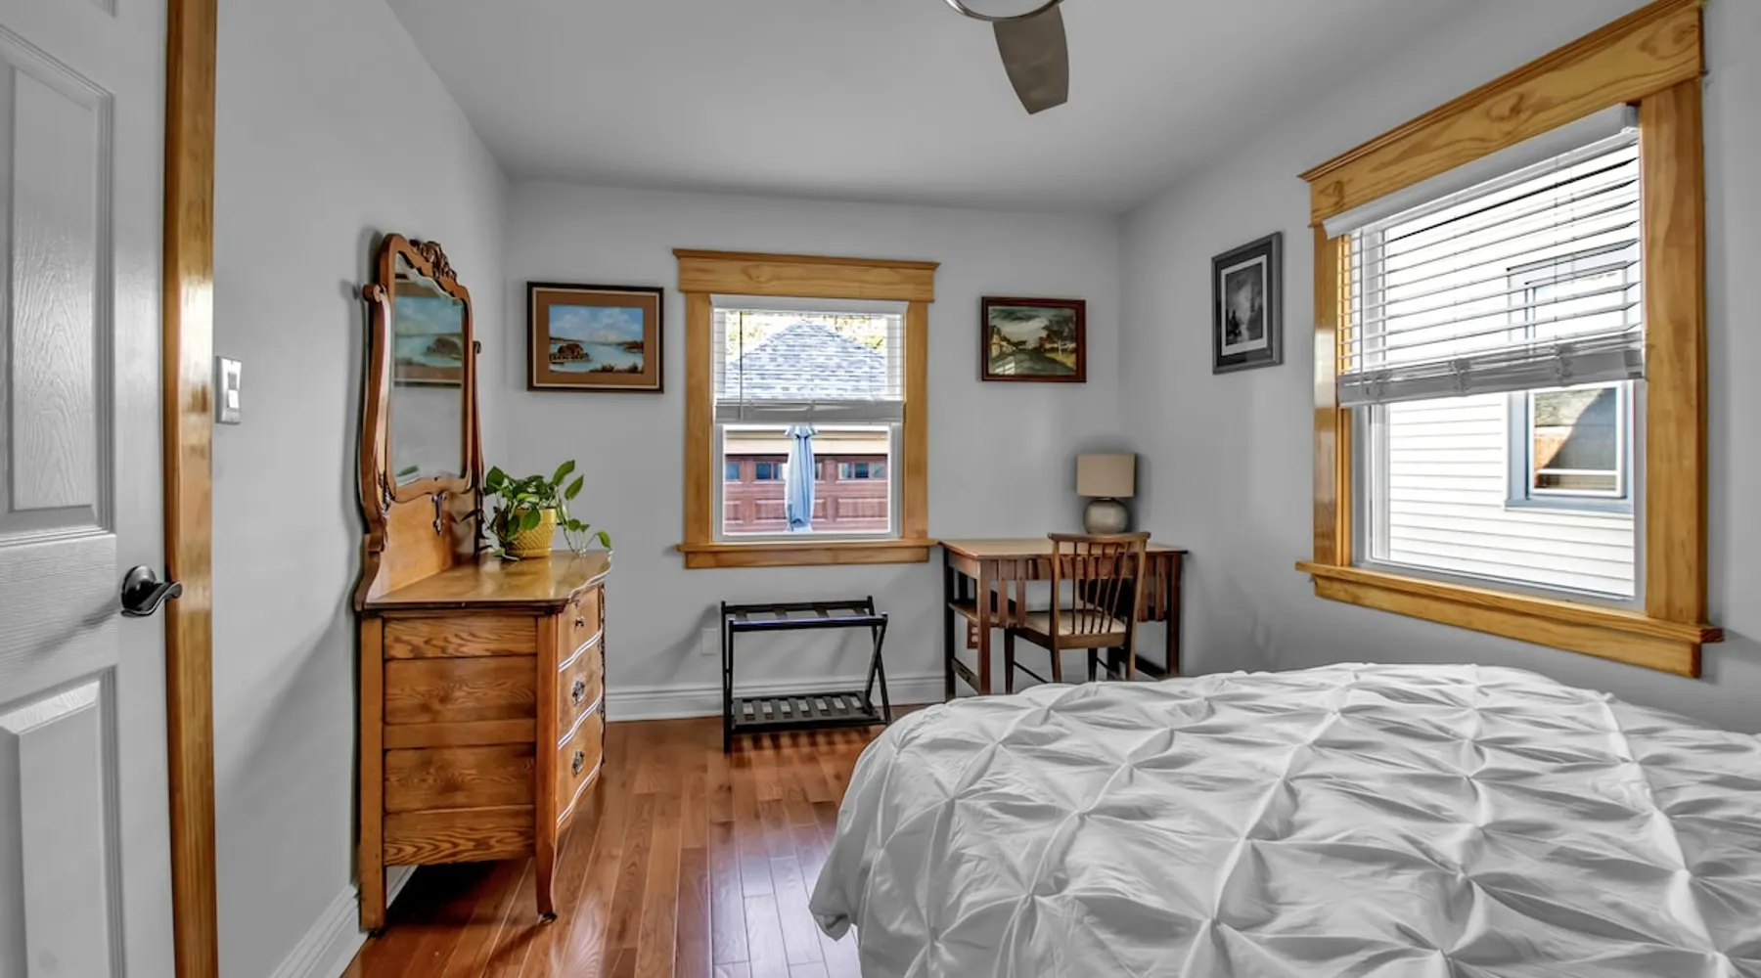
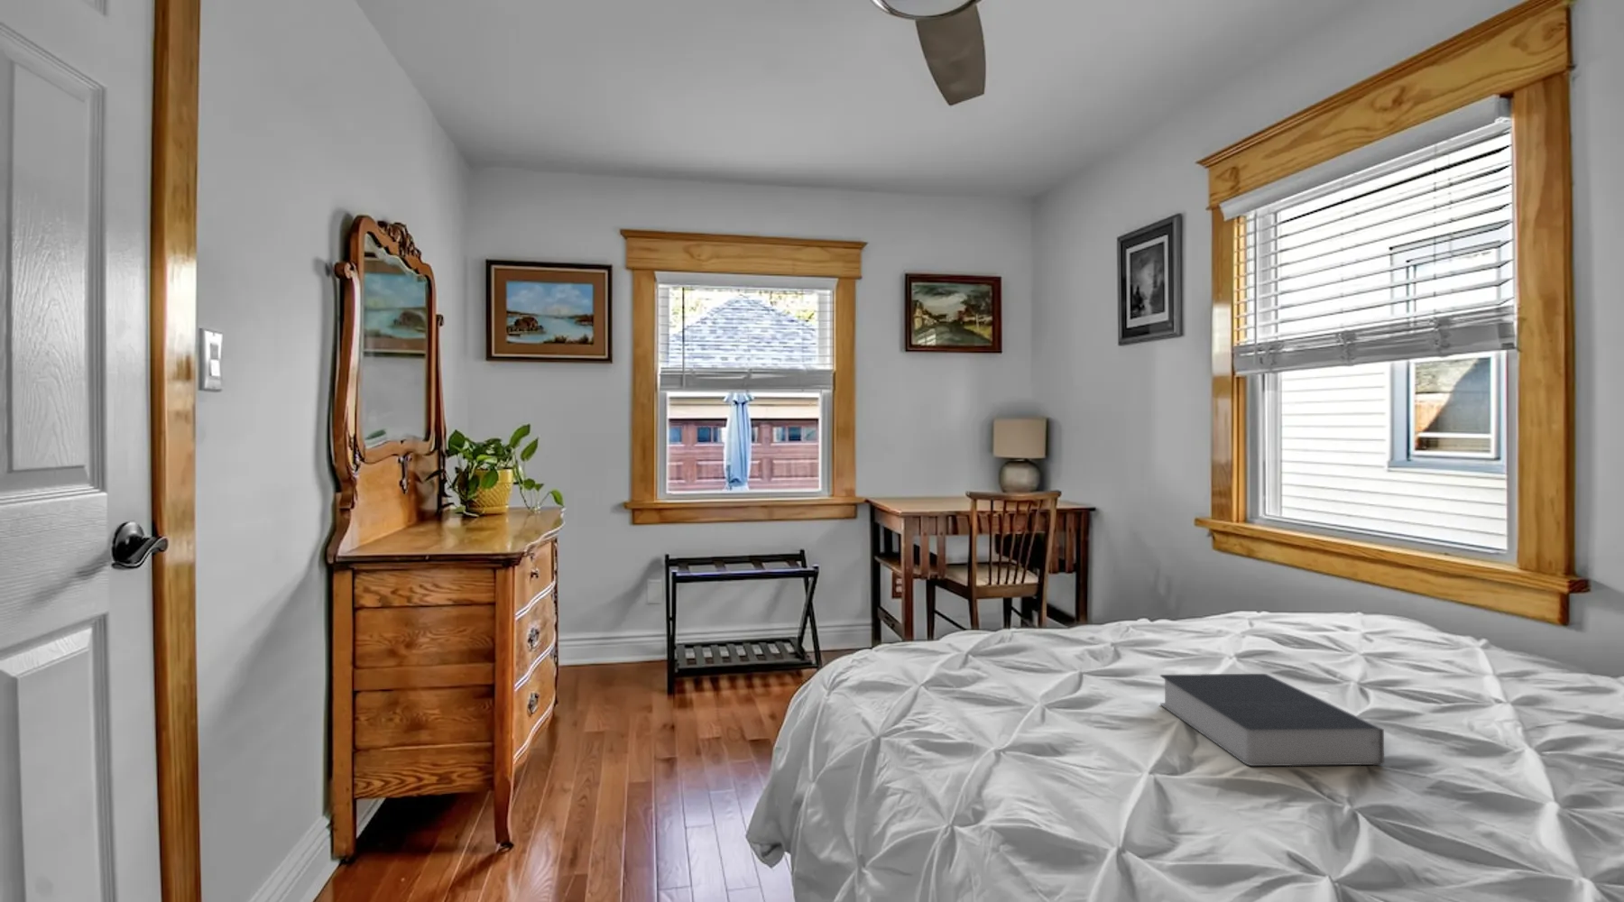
+ book (1249, 709)
